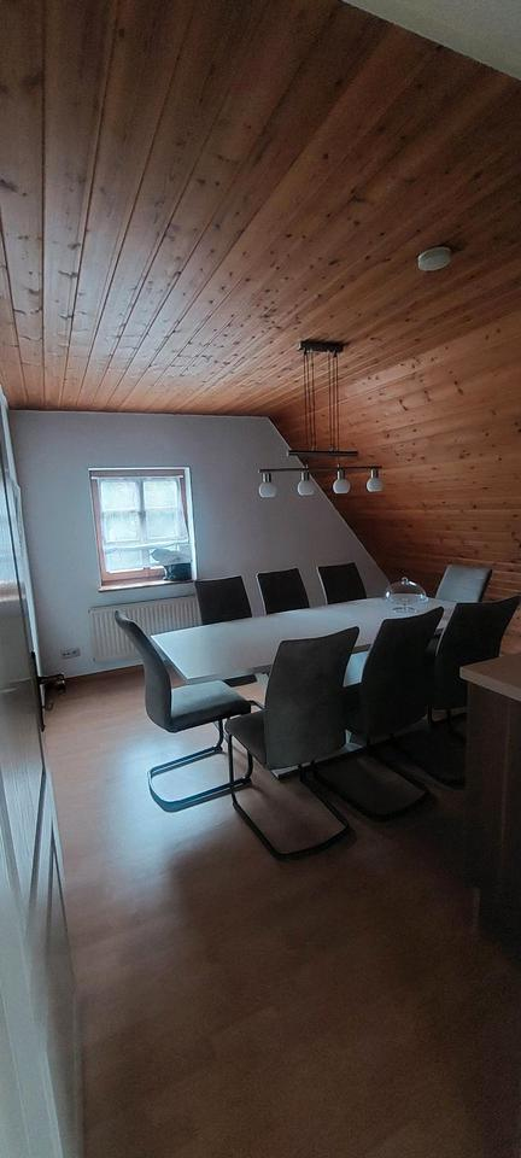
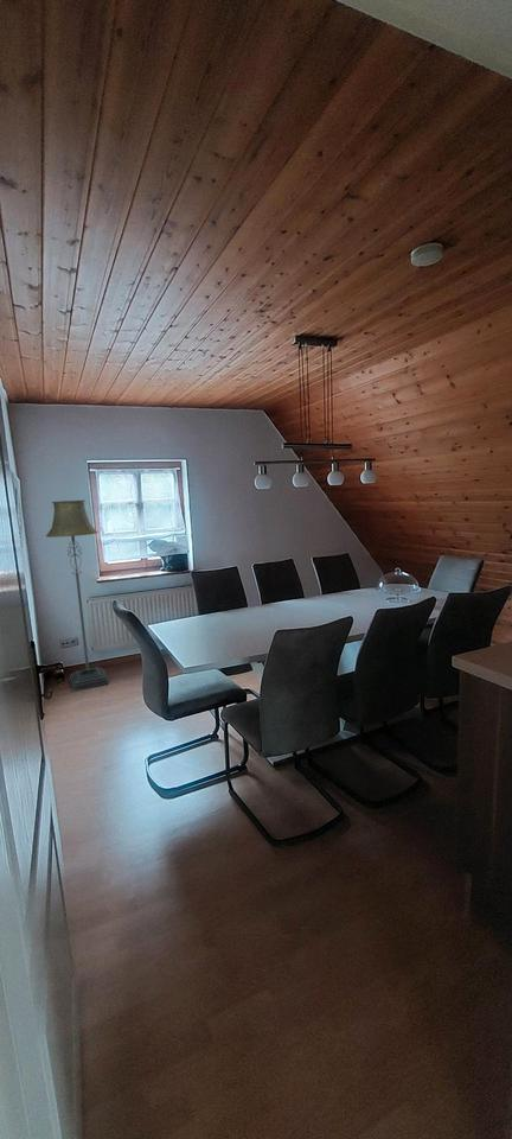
+ floor lamp (78, 593)
